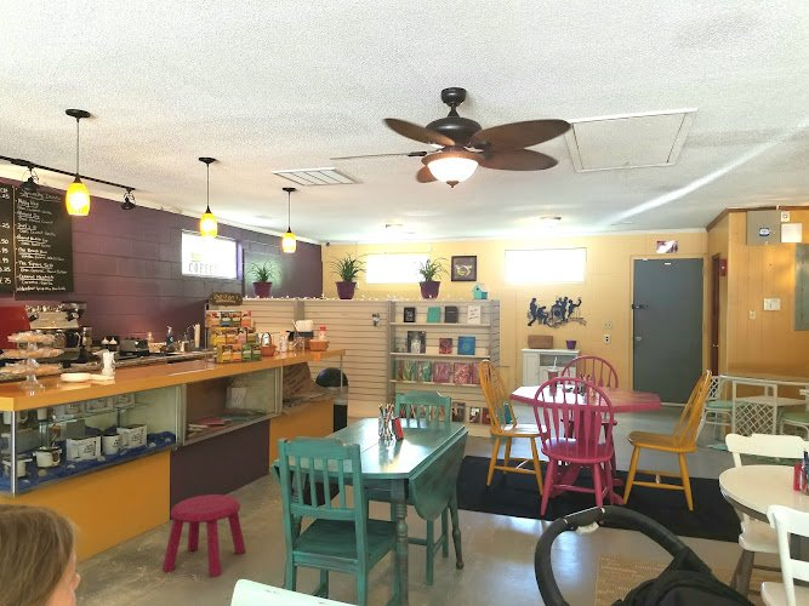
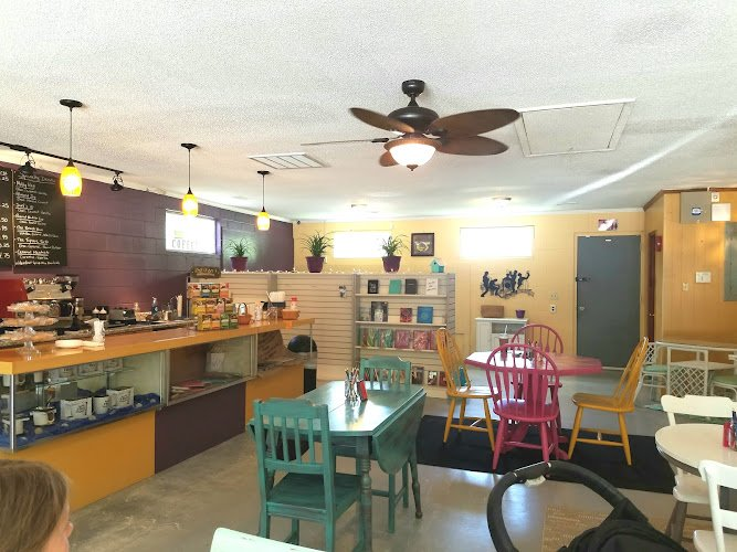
- stool (207, 532)
